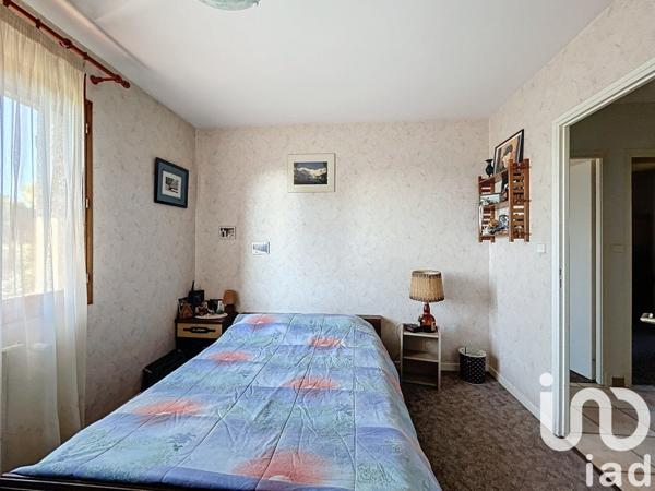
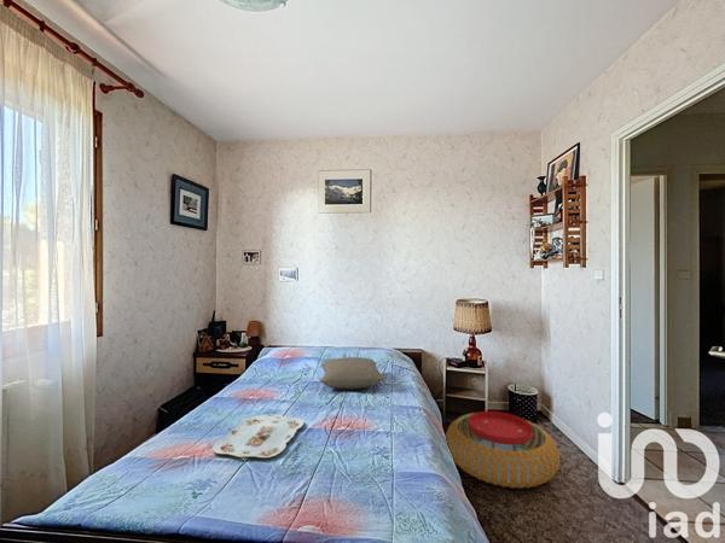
+ pouf (499, 442)
+ pillow (350, 372)
+ serving tray (261, 434)
